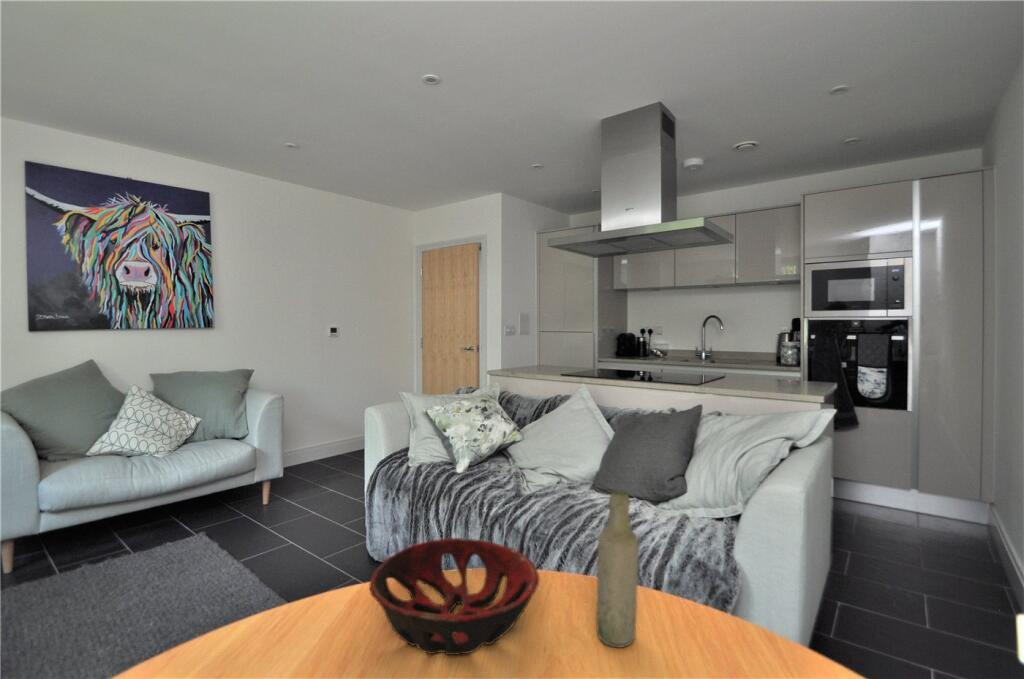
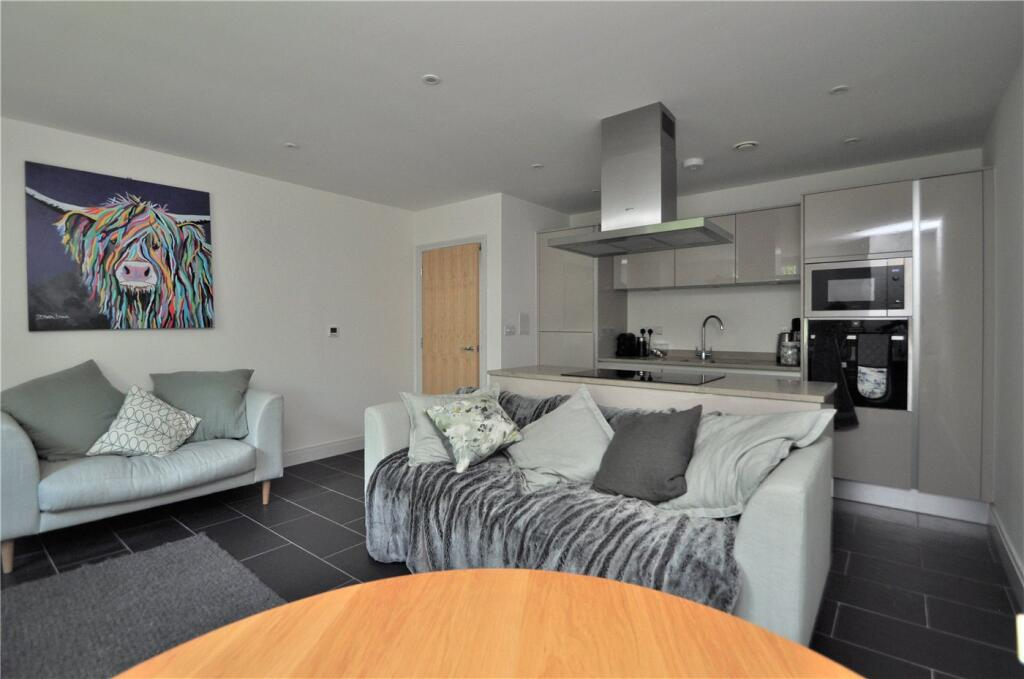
- decorative bowl (456, 597)
- bottle (617, 565)
